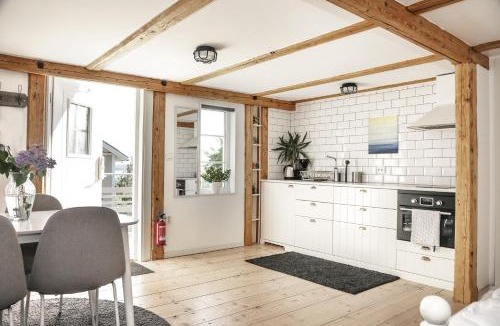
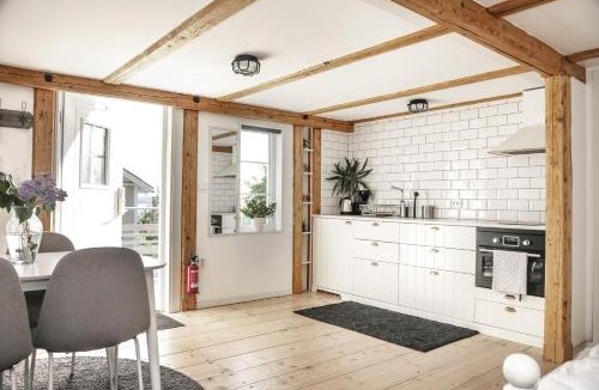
- wall art (382, 135)
